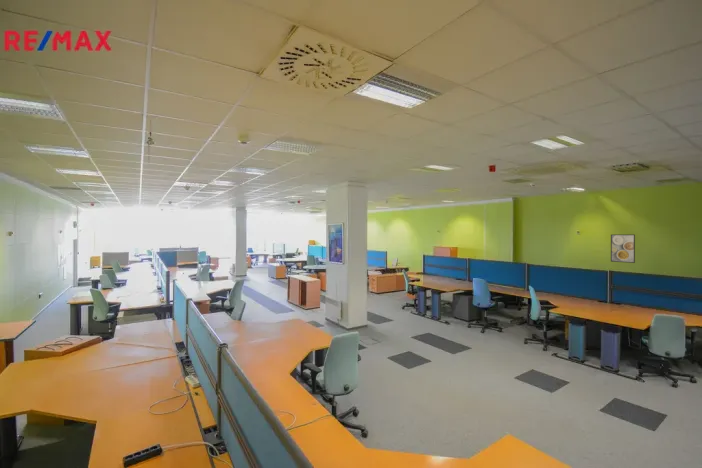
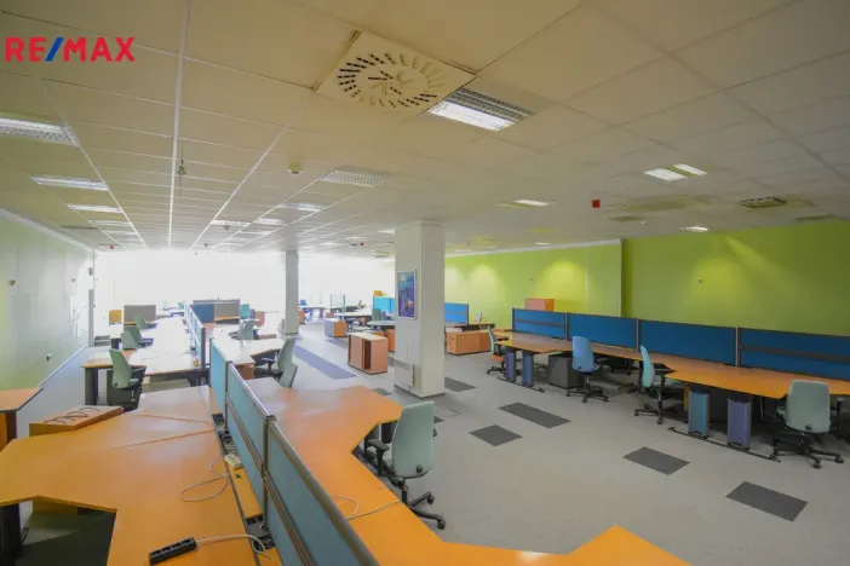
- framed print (622, 248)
